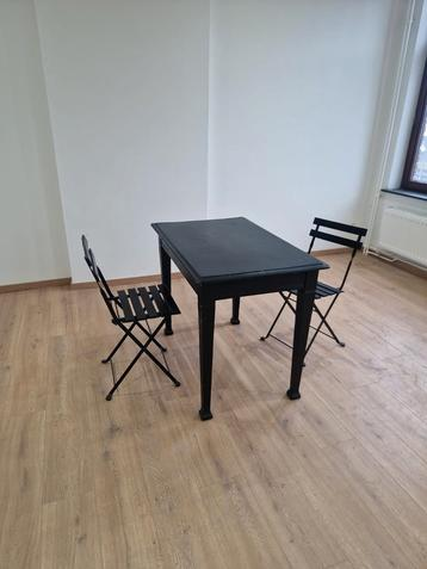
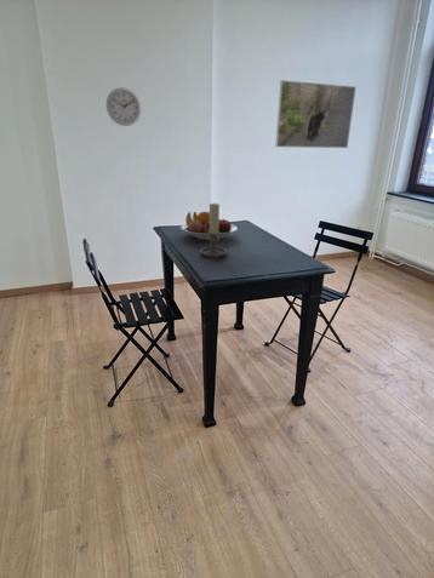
+ candle holder (213, 230)
+ wall clock (124, 107)
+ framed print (315, 116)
+ fruit bowl (209, 224)
